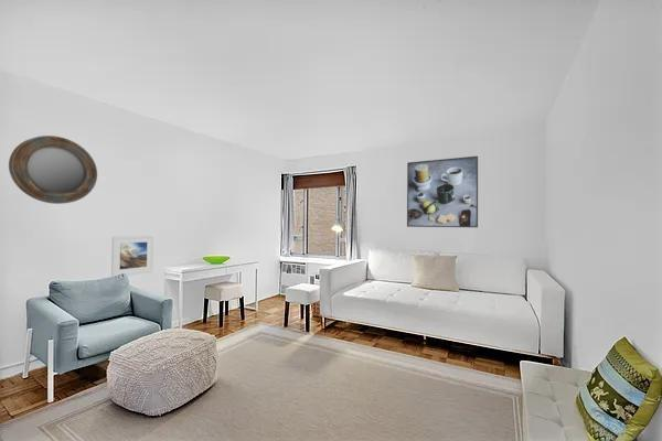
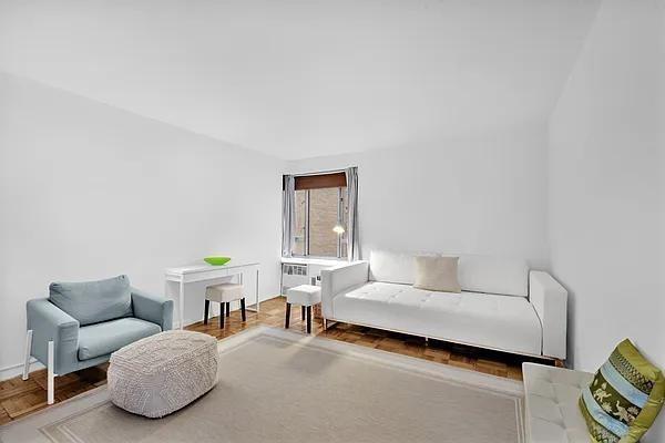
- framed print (134, 255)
- home mirror (56, 170)
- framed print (440, 193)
